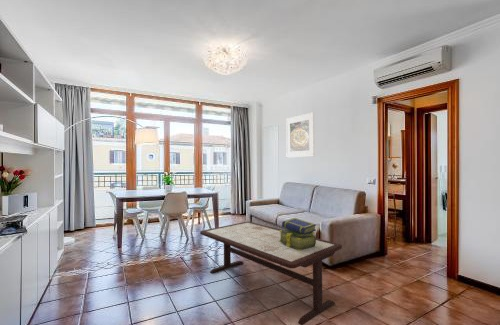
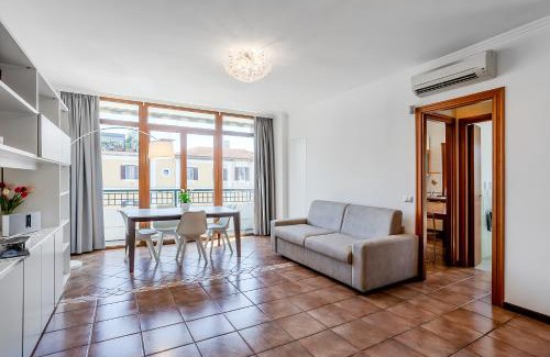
- stack of books (298, 232)
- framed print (299, 136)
- coffee table (264, 261)
